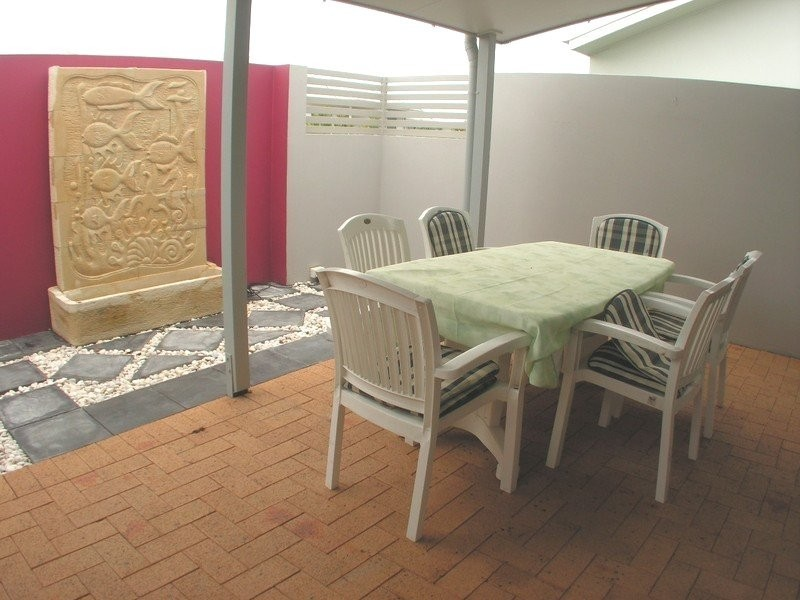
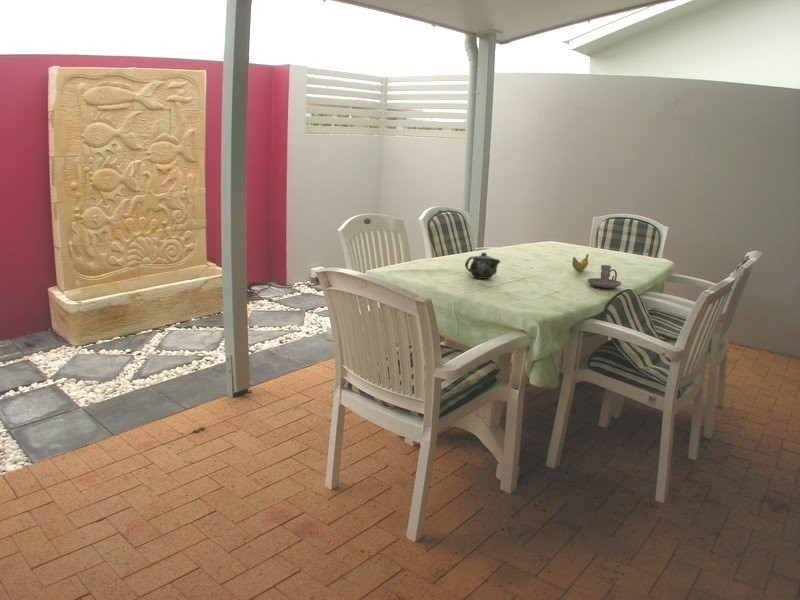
+ banana (580, 263)
+ chinaware (482, 264)
+ candle holder (606, 275)
